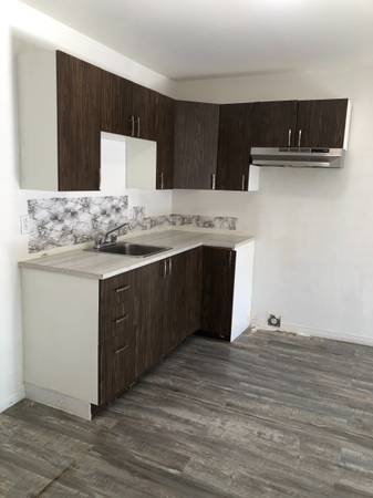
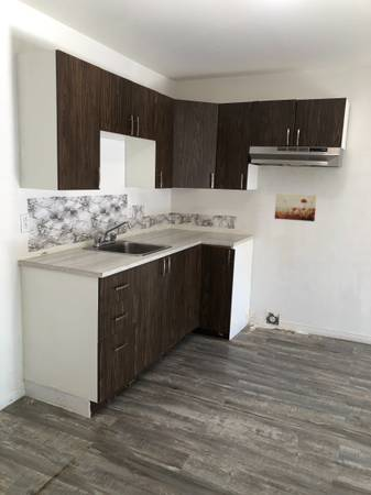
+ wall art (295, 207)
